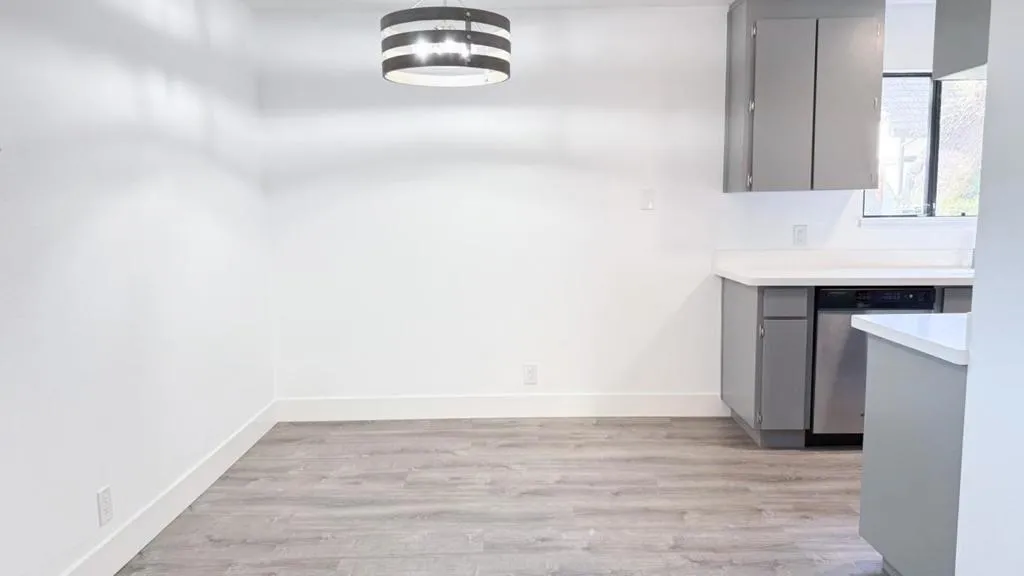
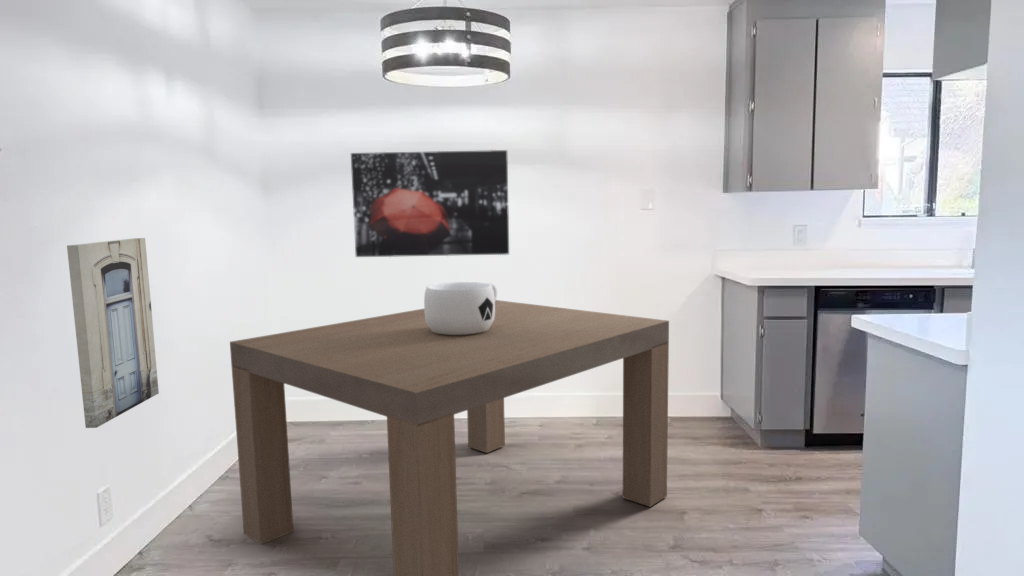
+ wall art (117, 326)
+ wall art (431, 204)
+ dining table (462, 402)
